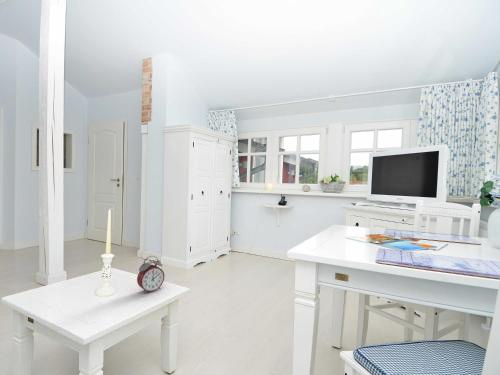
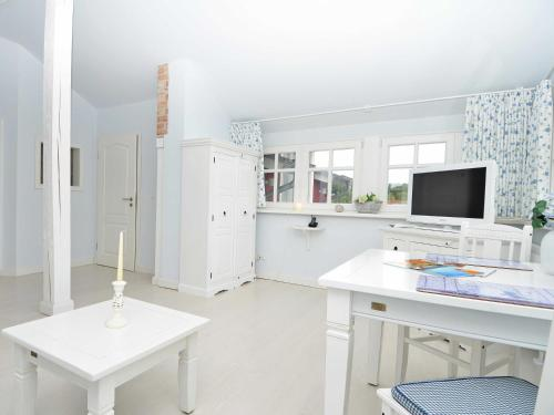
- alarm clock (150, 273)
